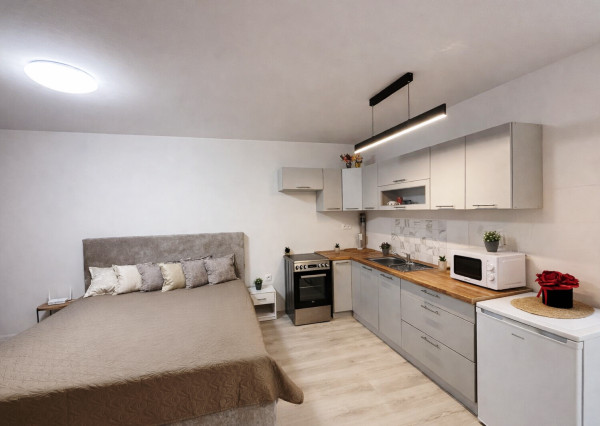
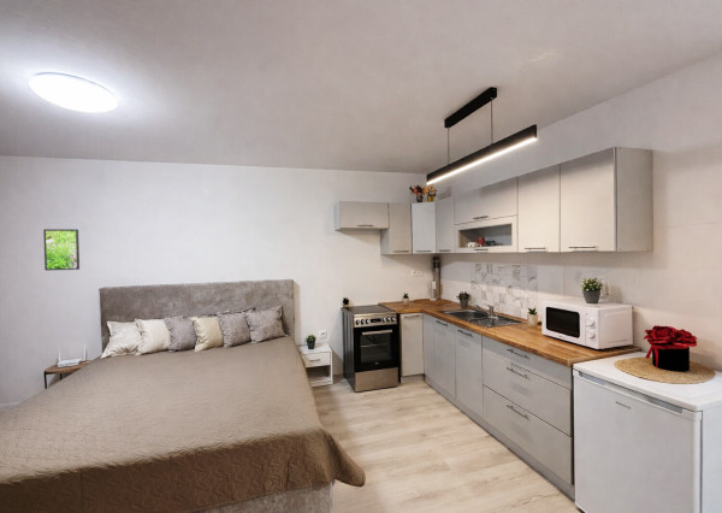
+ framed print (61, 249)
